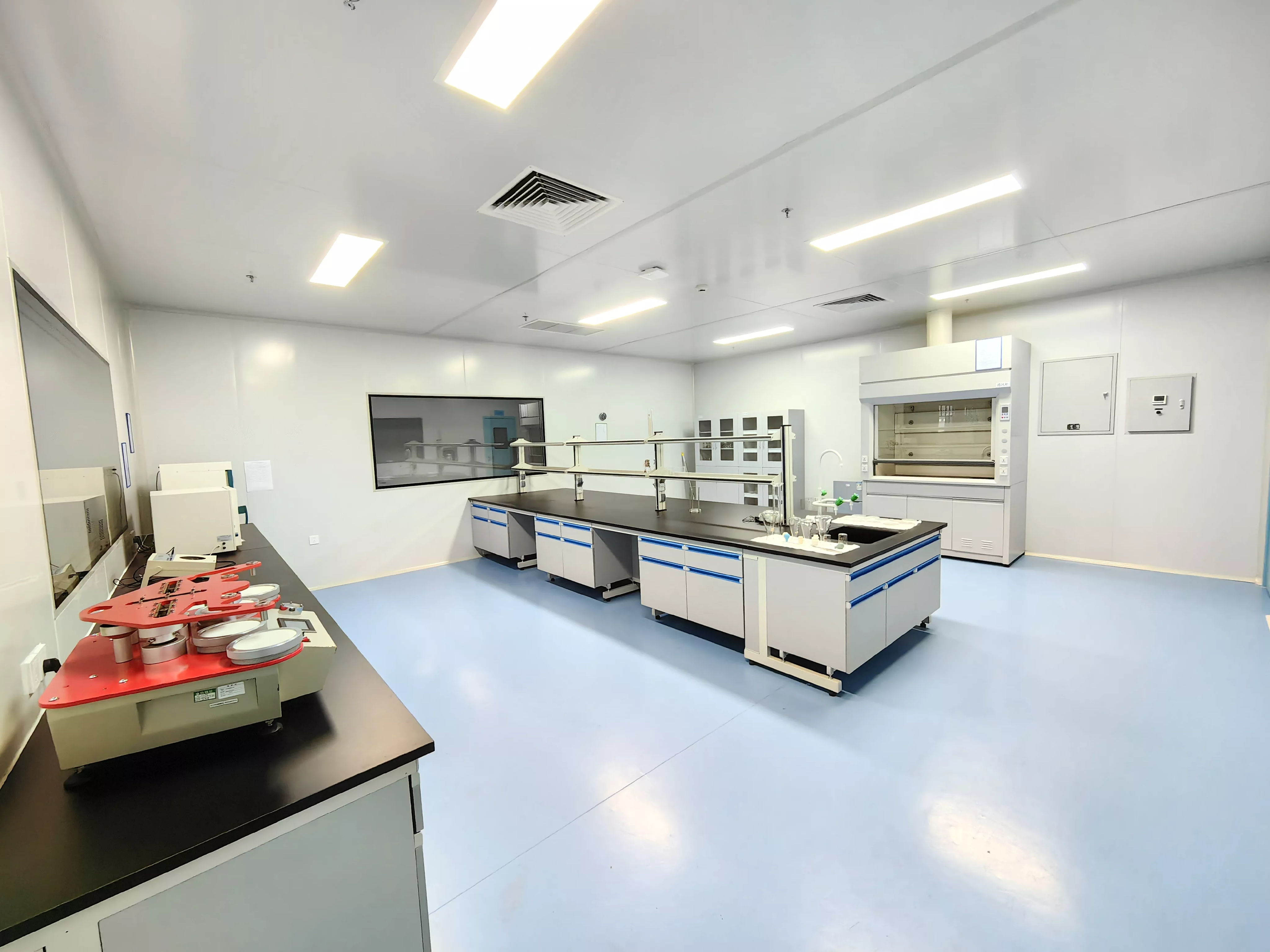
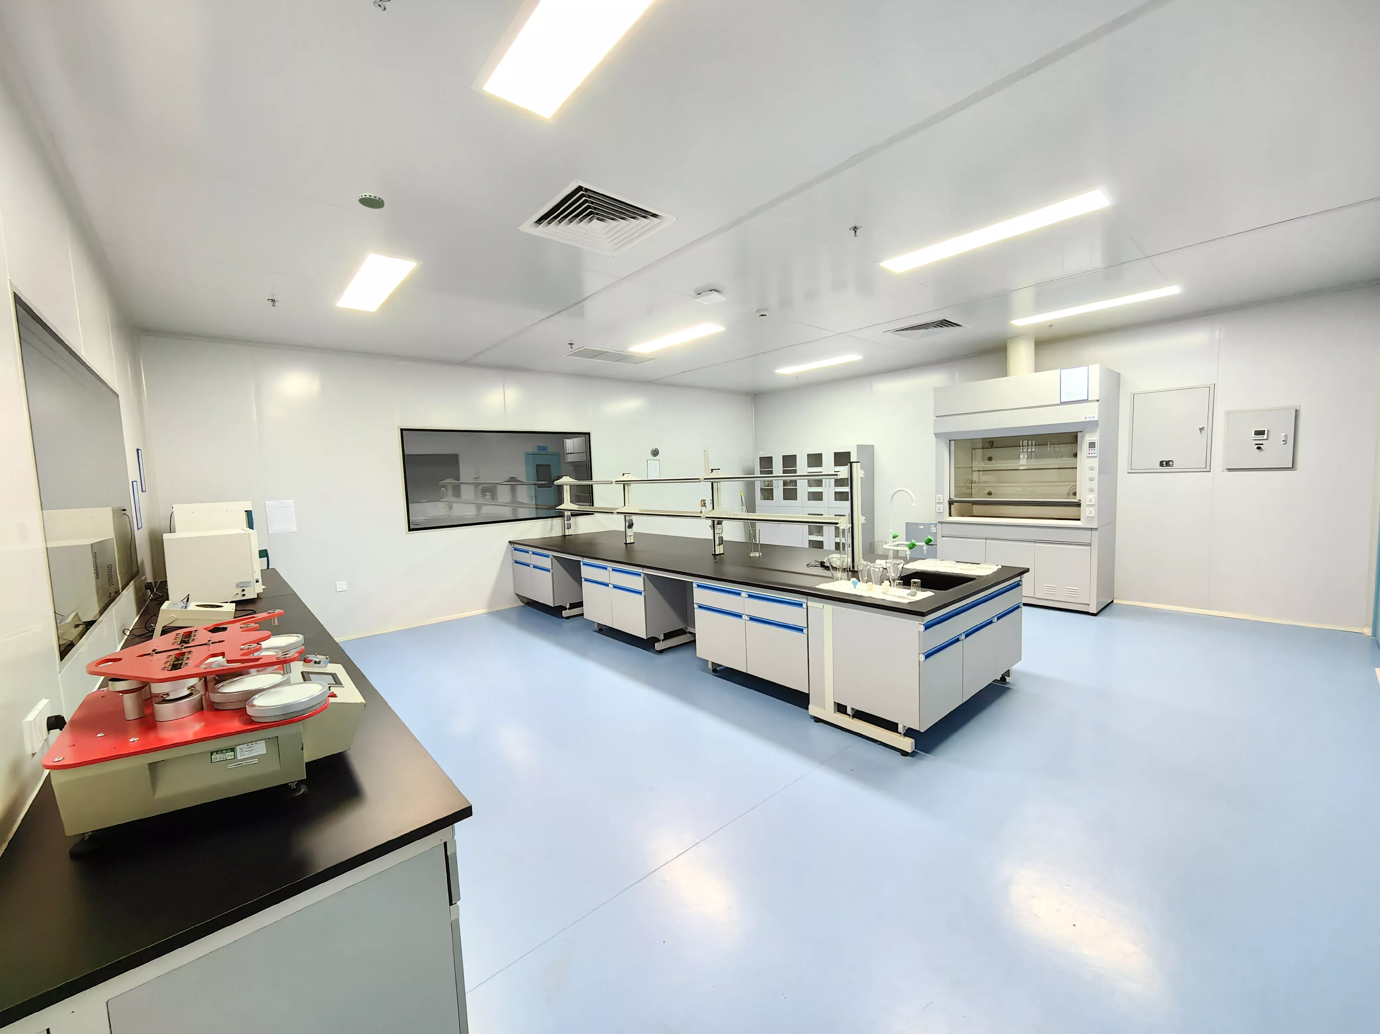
+ smoke detector (372, 201)
